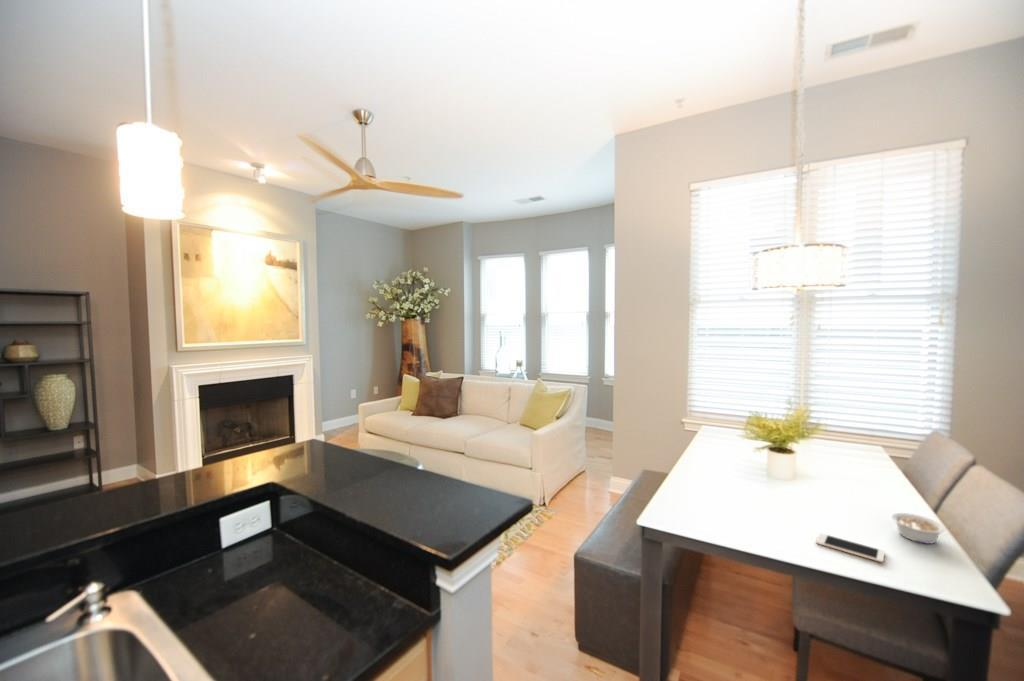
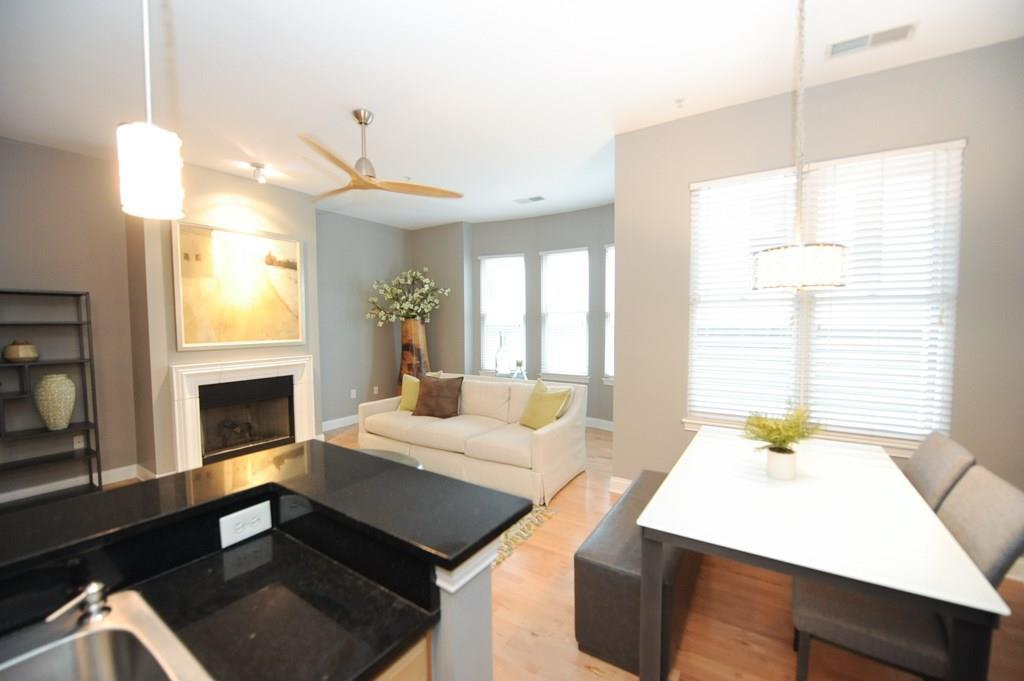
- legume (917, 528)
- cell phone (849, 546)
